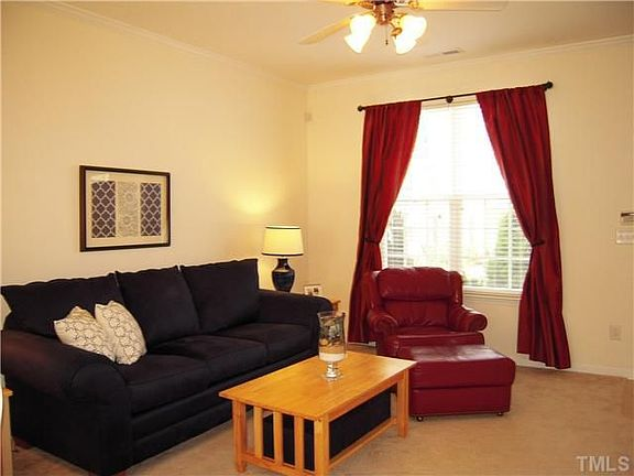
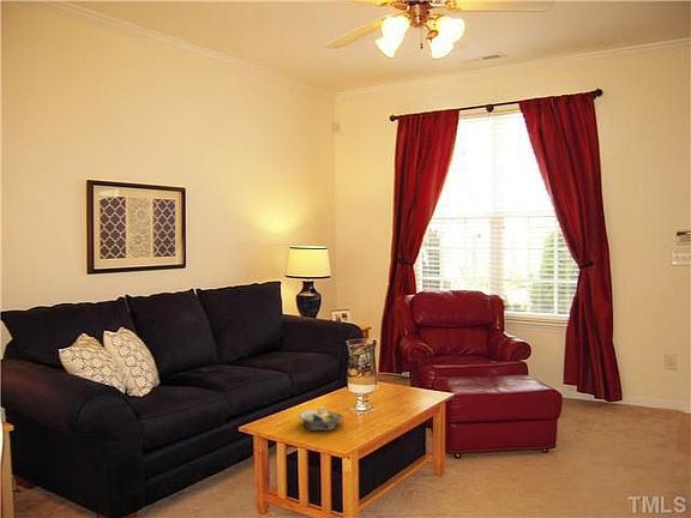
+ decorative bowl (324, 416)
